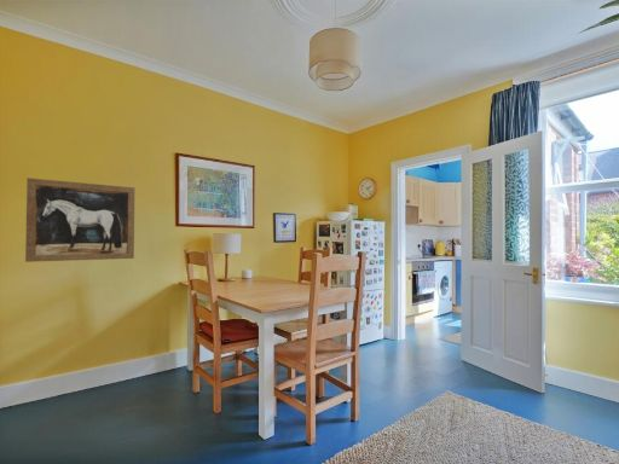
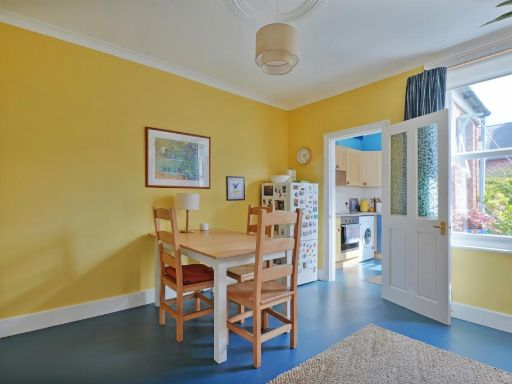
- wall art (85, 221)
